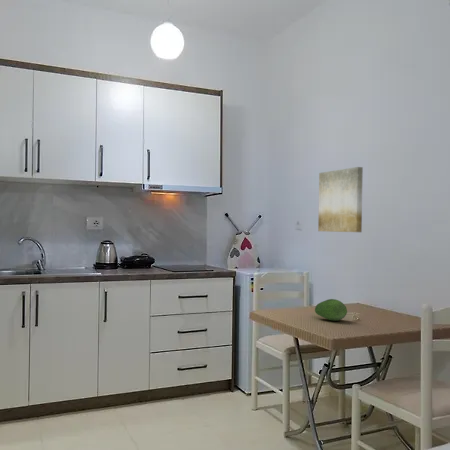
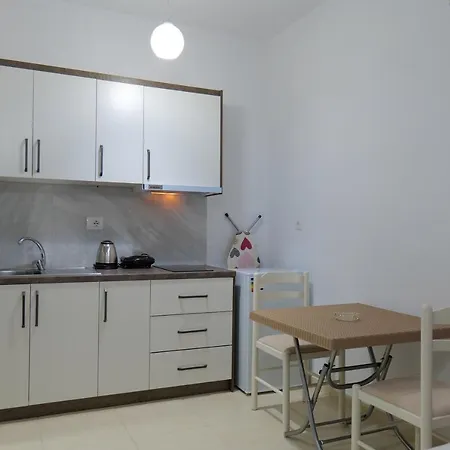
- fruit (330, 309)
- wall art (339, 201)
